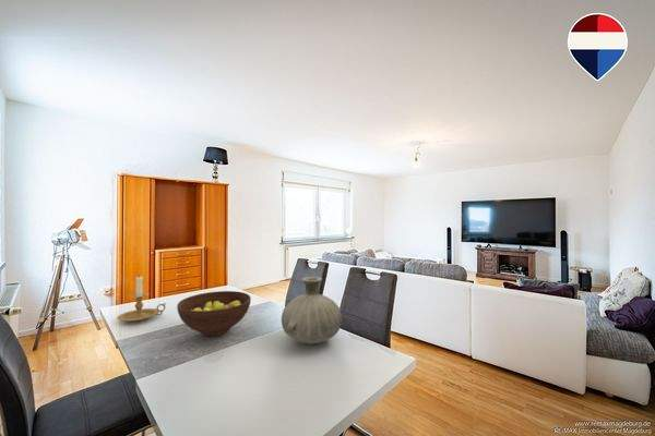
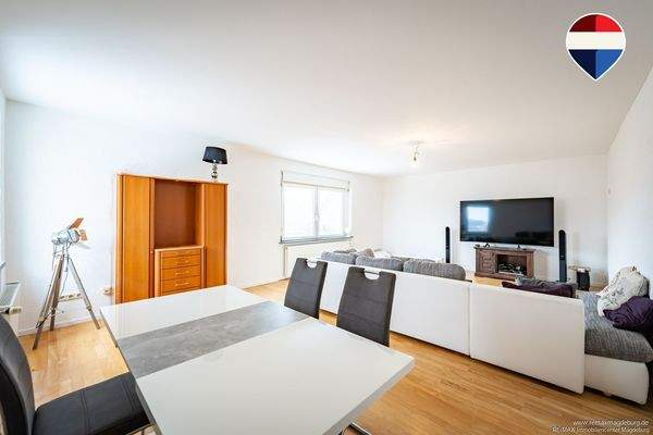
- fruit bowl (215, 315)
- vase (311, 308)
- candle holder (139, 296)
